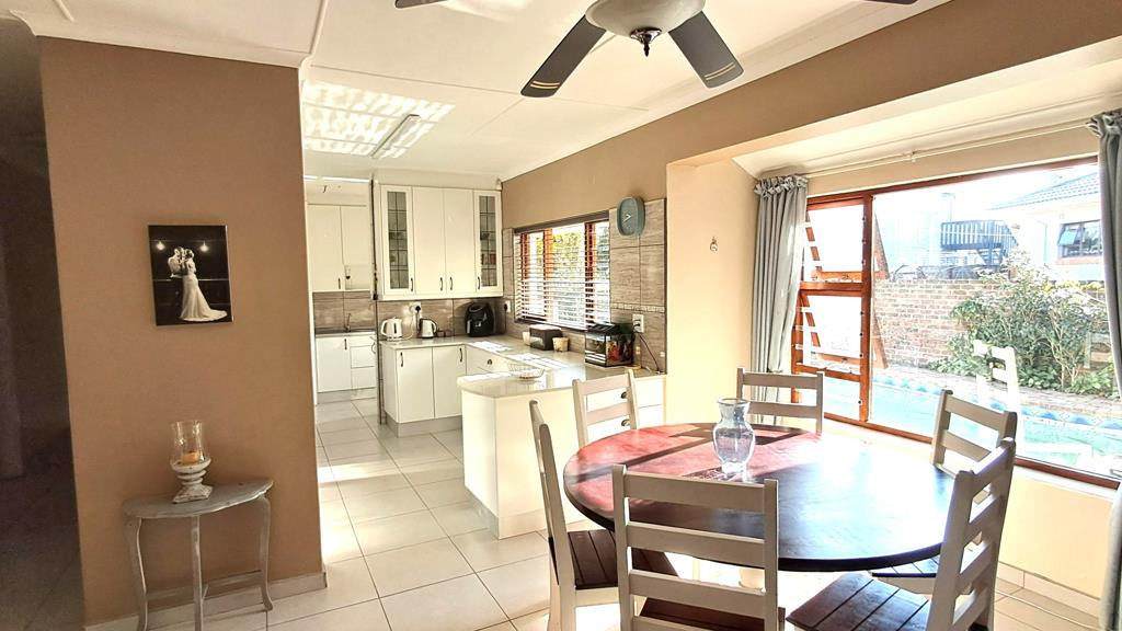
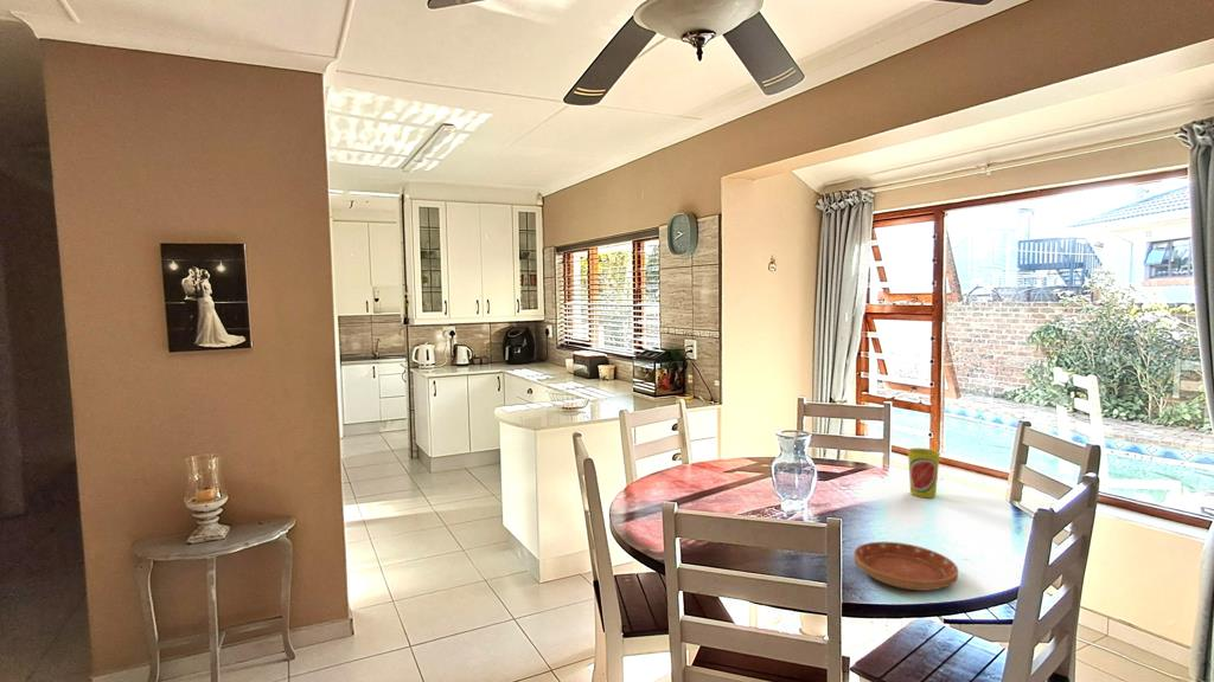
+ cup (922, 472)
+ saucer (903, 566)
